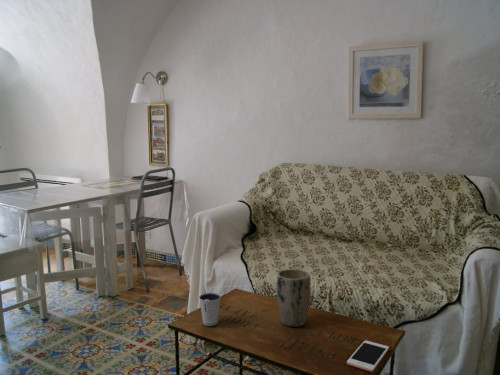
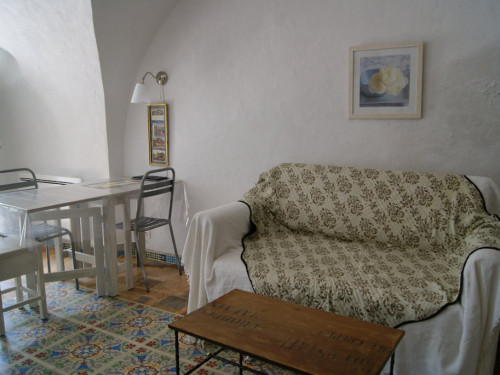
- dixie cup (210, 309)
- plant pot (293, 298)
- cell phone (368, 355)
